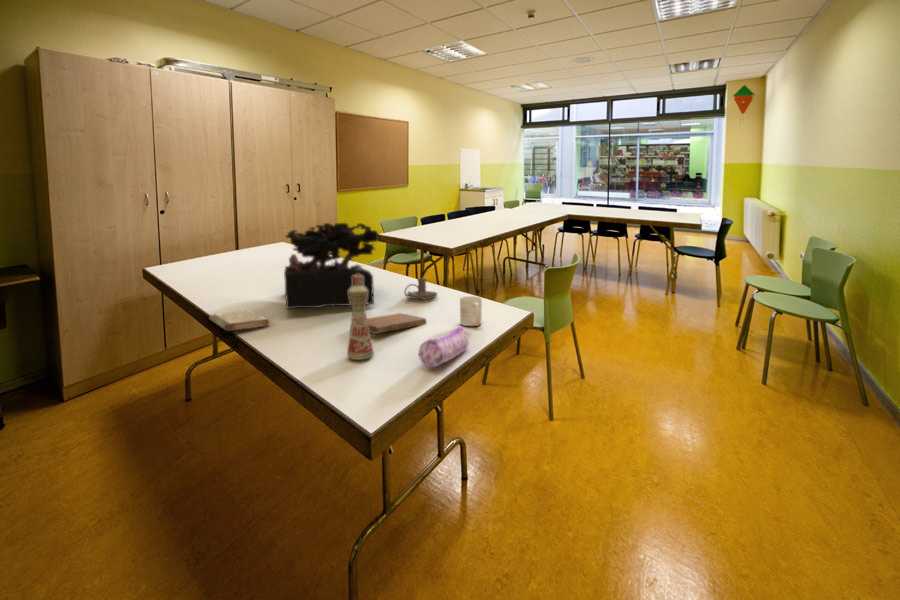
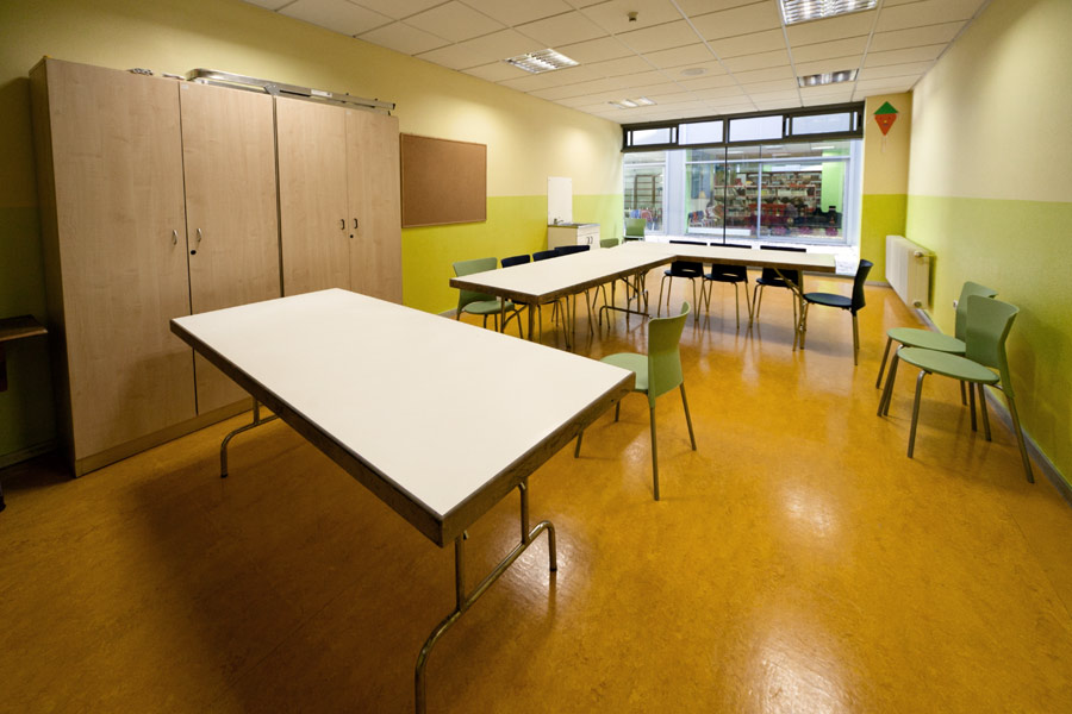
- mug (473, 311)
- book (238, 320)
- candle holder (419, 288)
- notebook (389, 322)
- bottle (359, 316)
- pencil case (444, 345)
- plant (331, 262)
